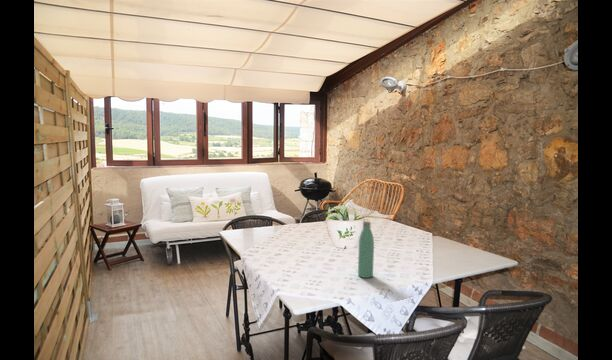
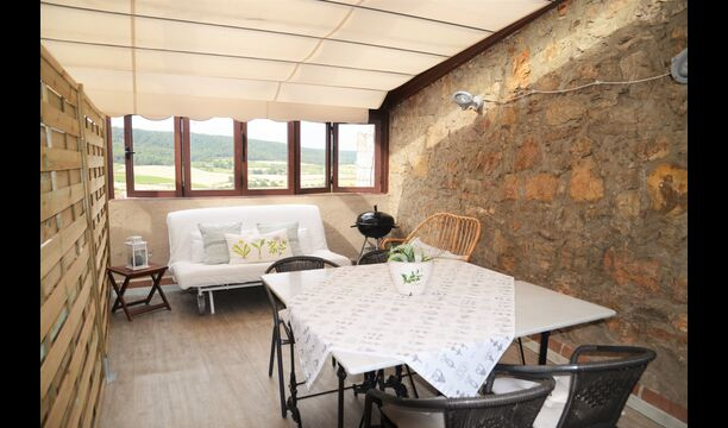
- bottle (366, 248)
